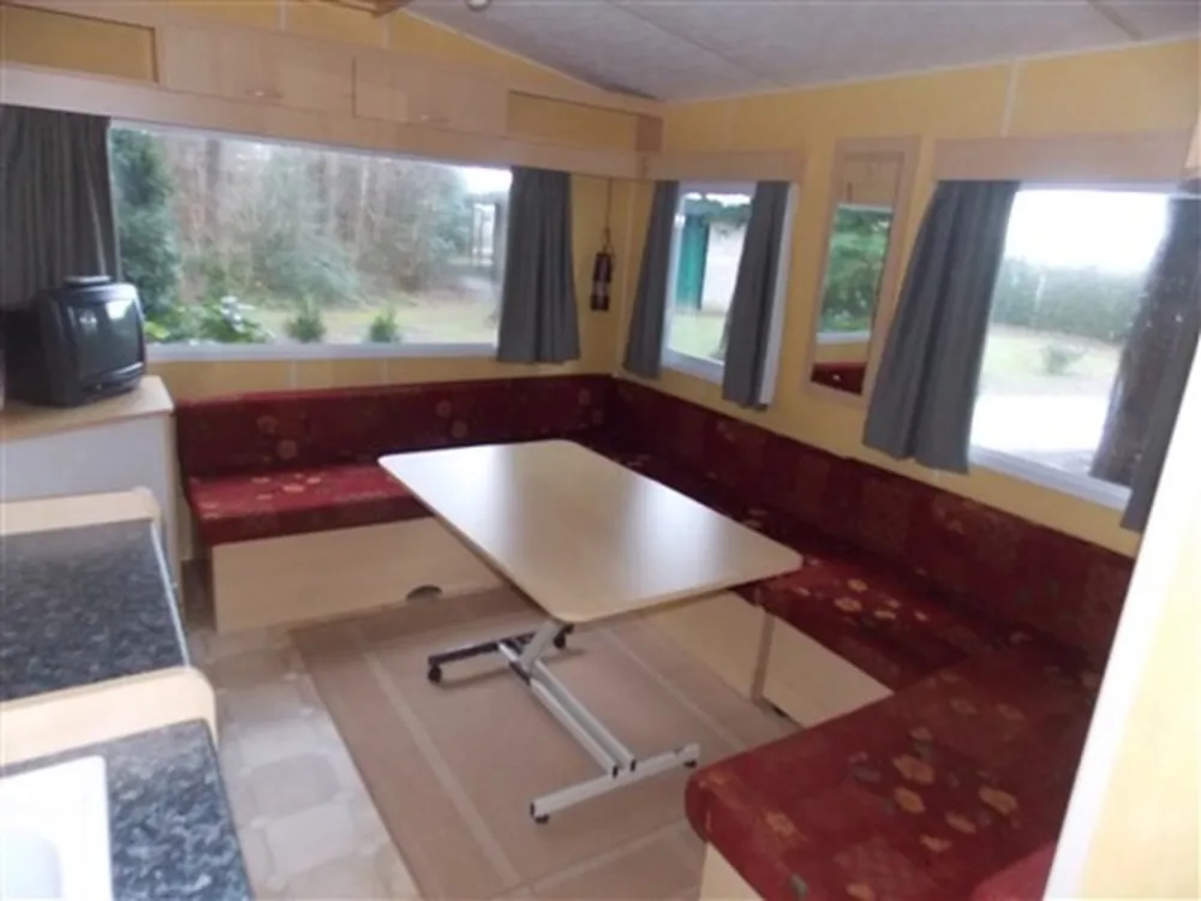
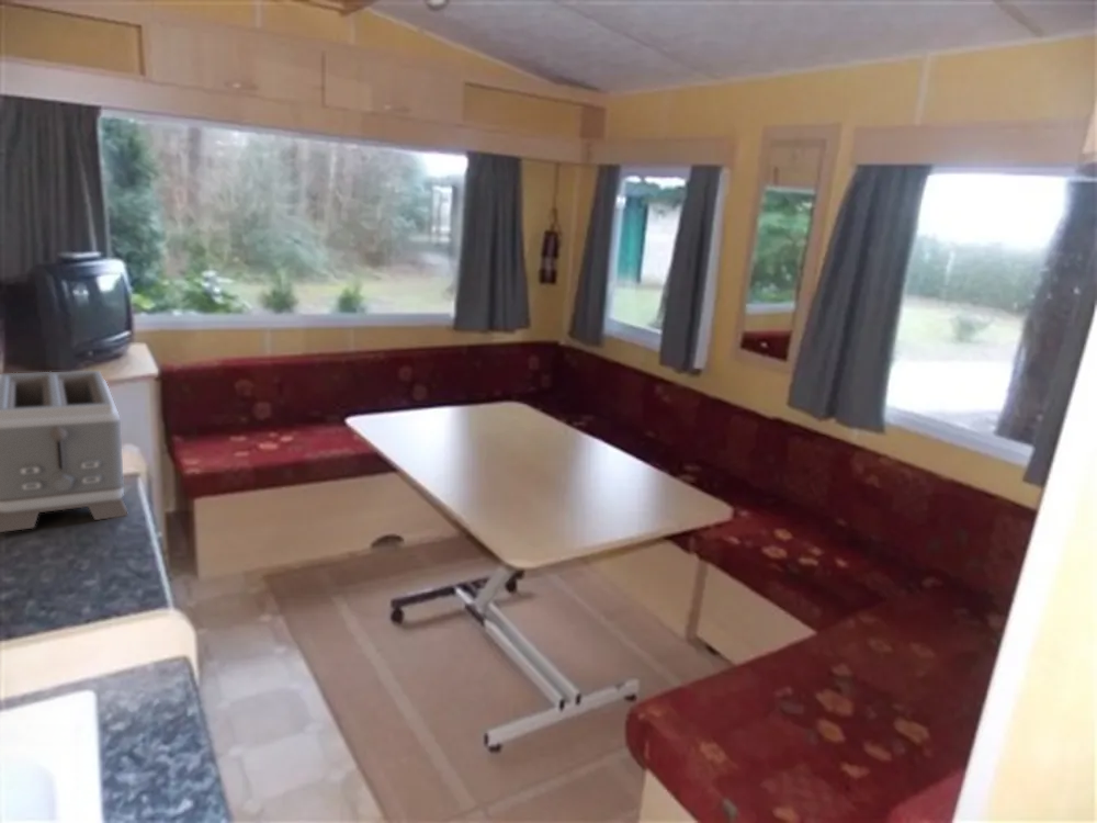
+ toaster (57, 443)
